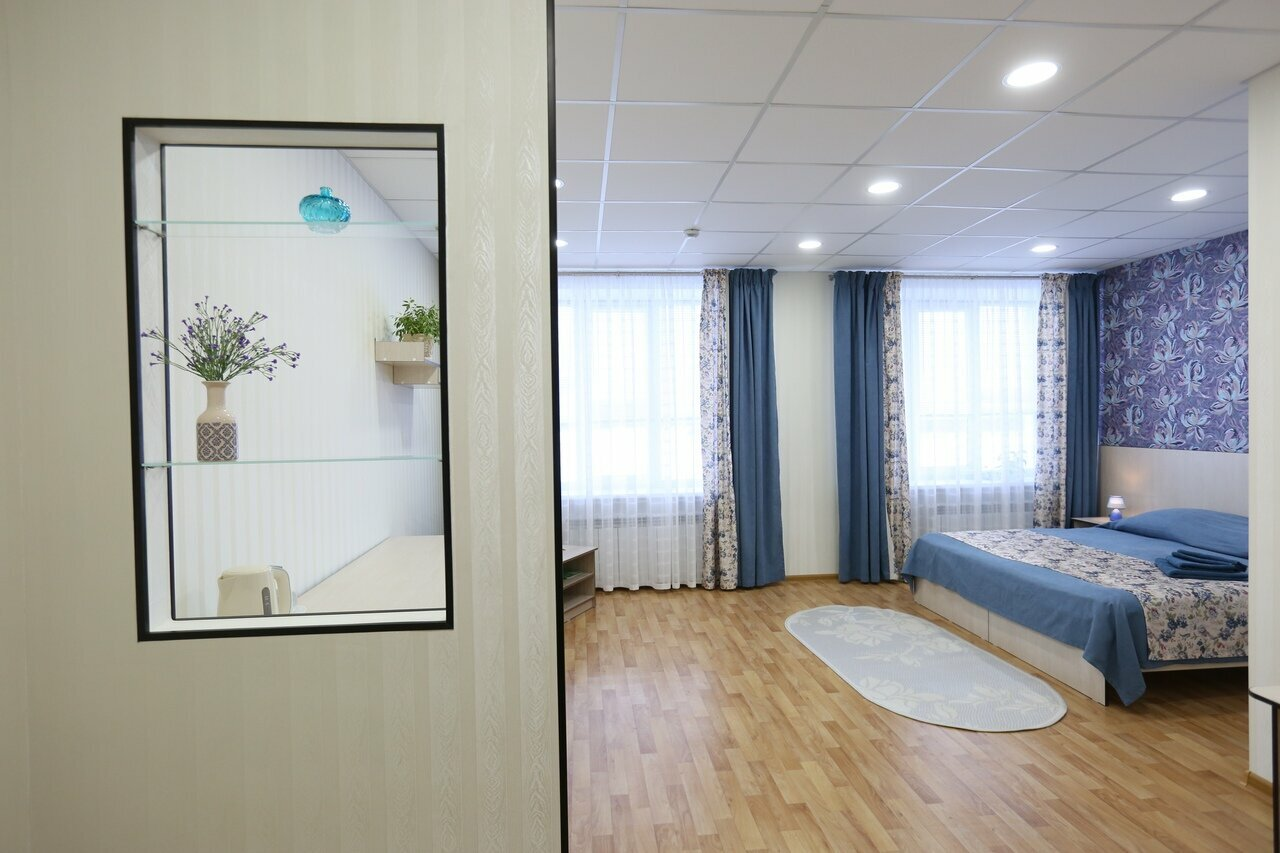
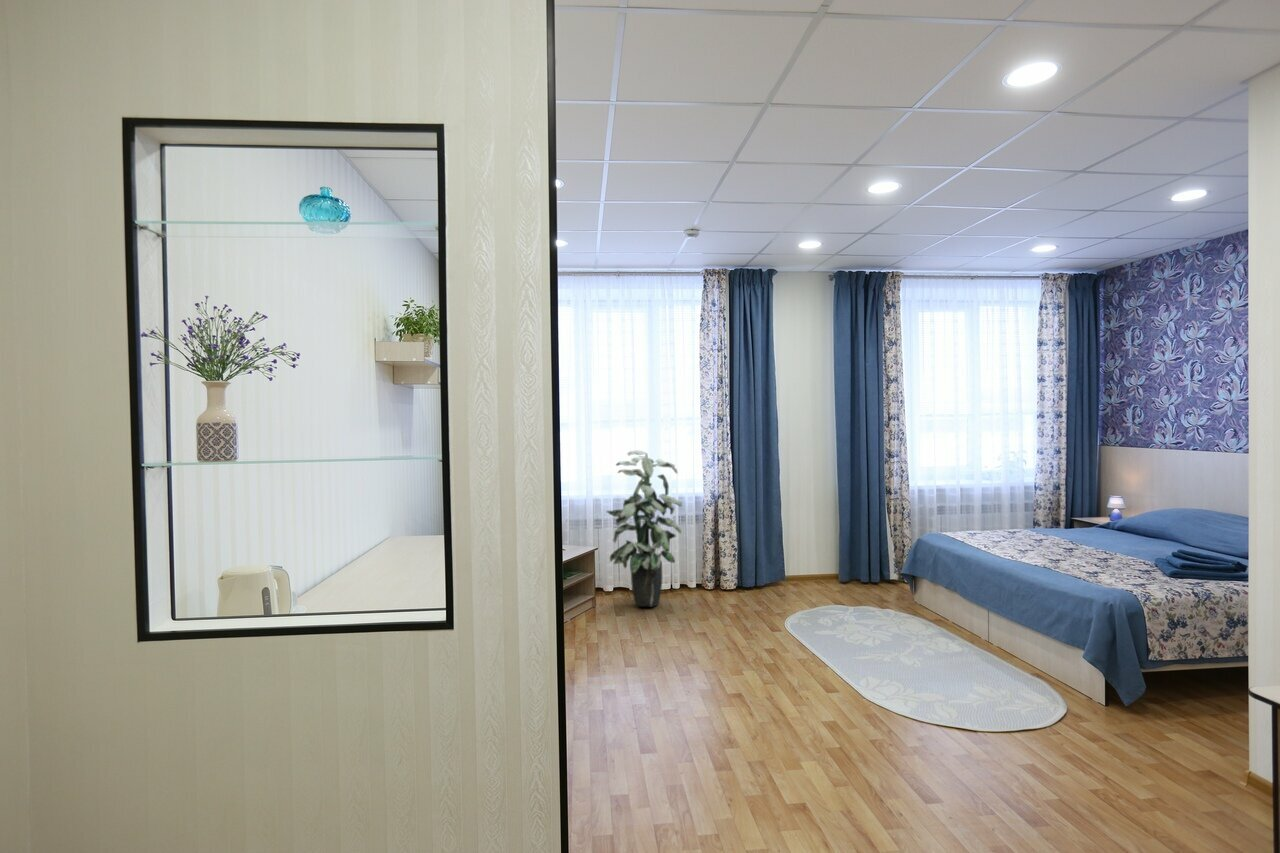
+ indoor plant (643, 527)
